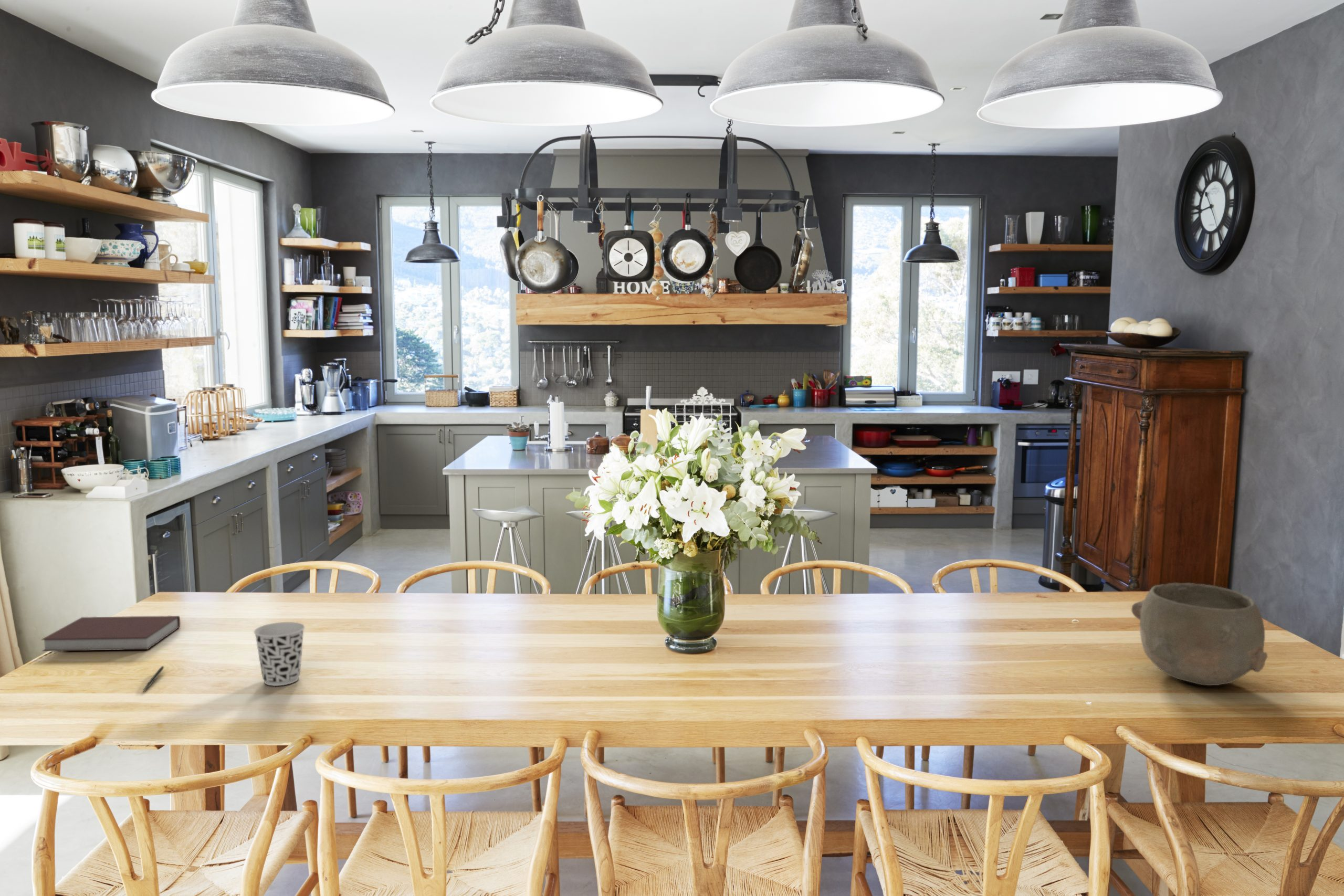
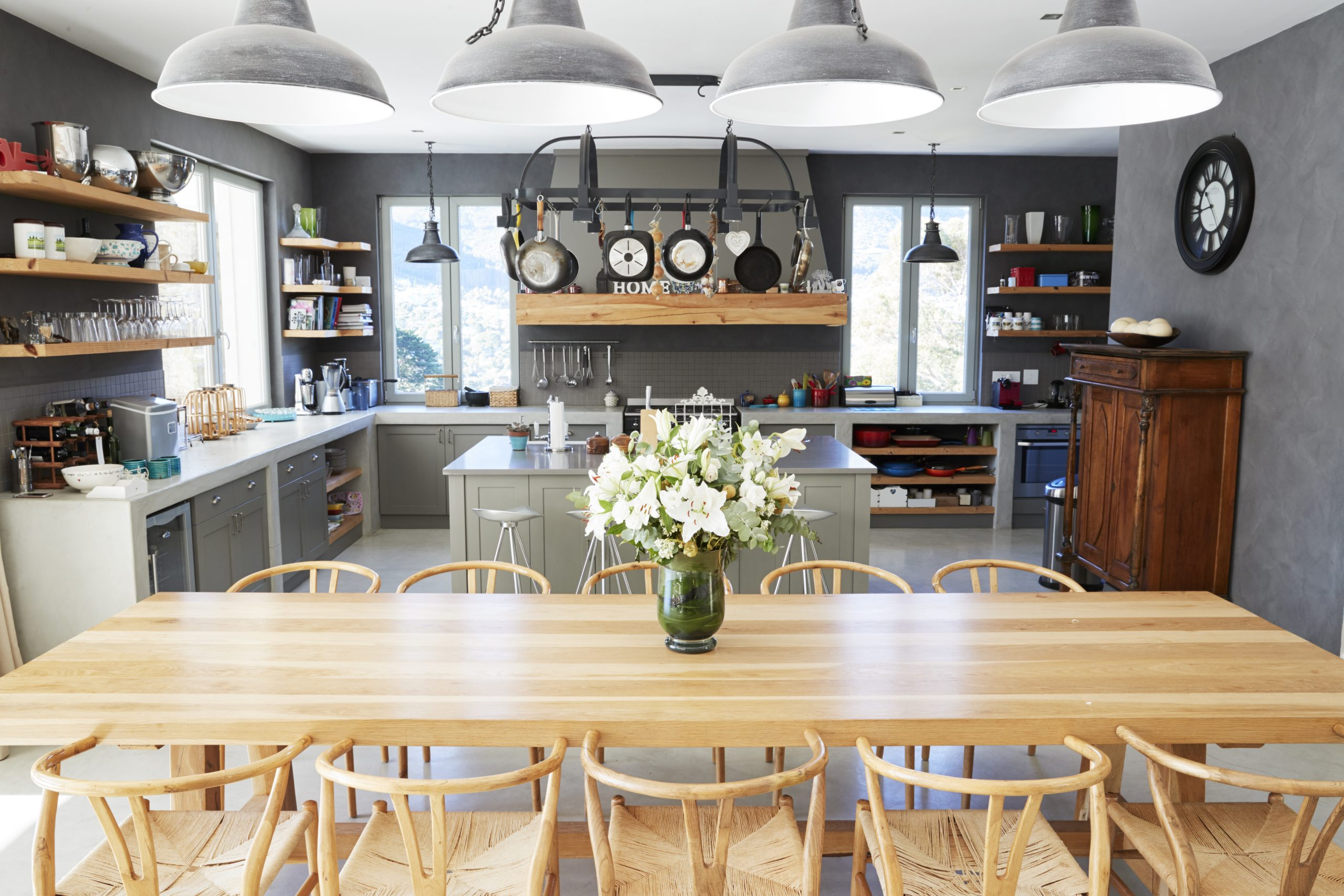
- cup (280, 654)
- pen (152, 679)
- notebook (113, 633)
- bowl (1200, 636)
